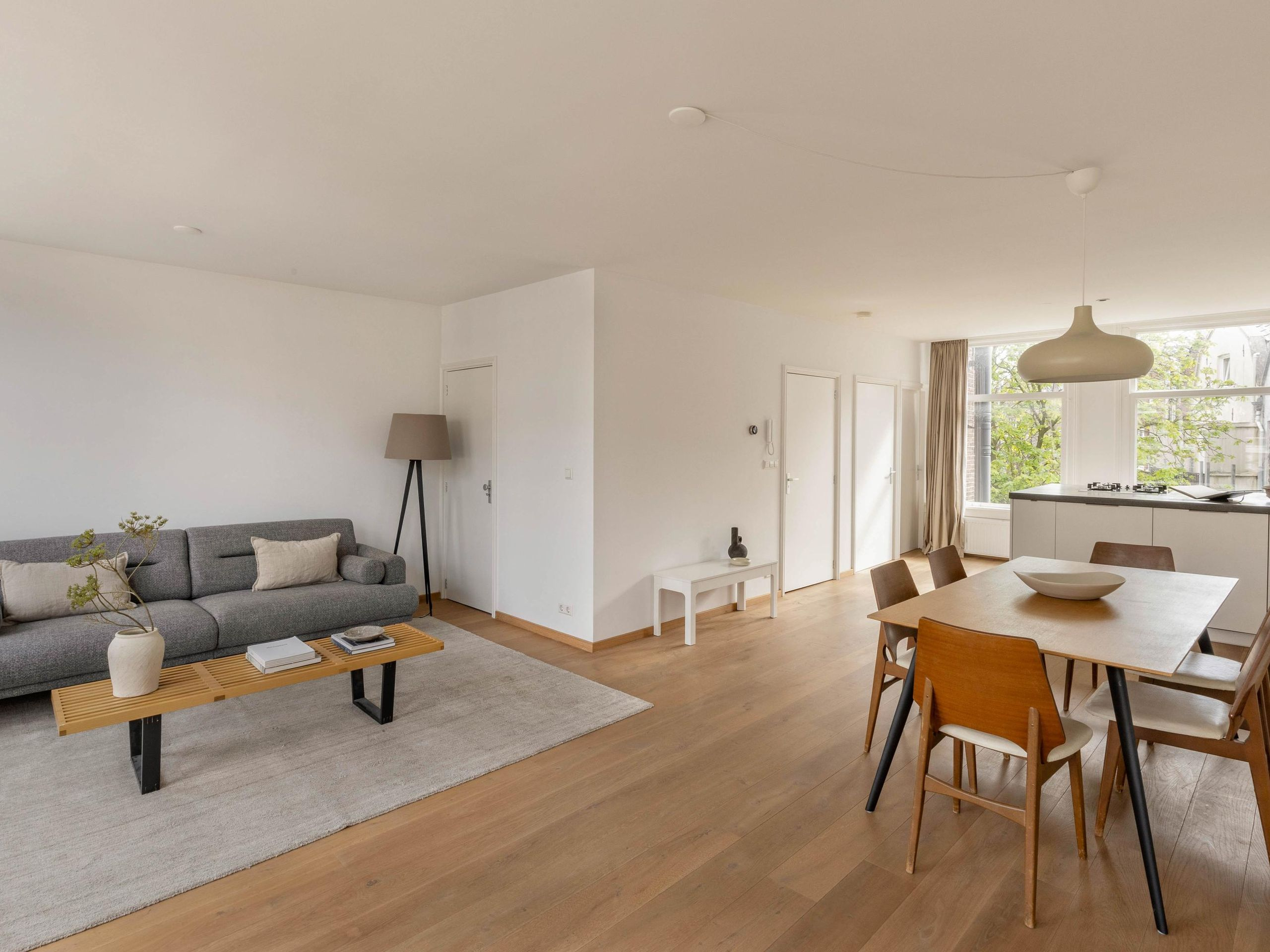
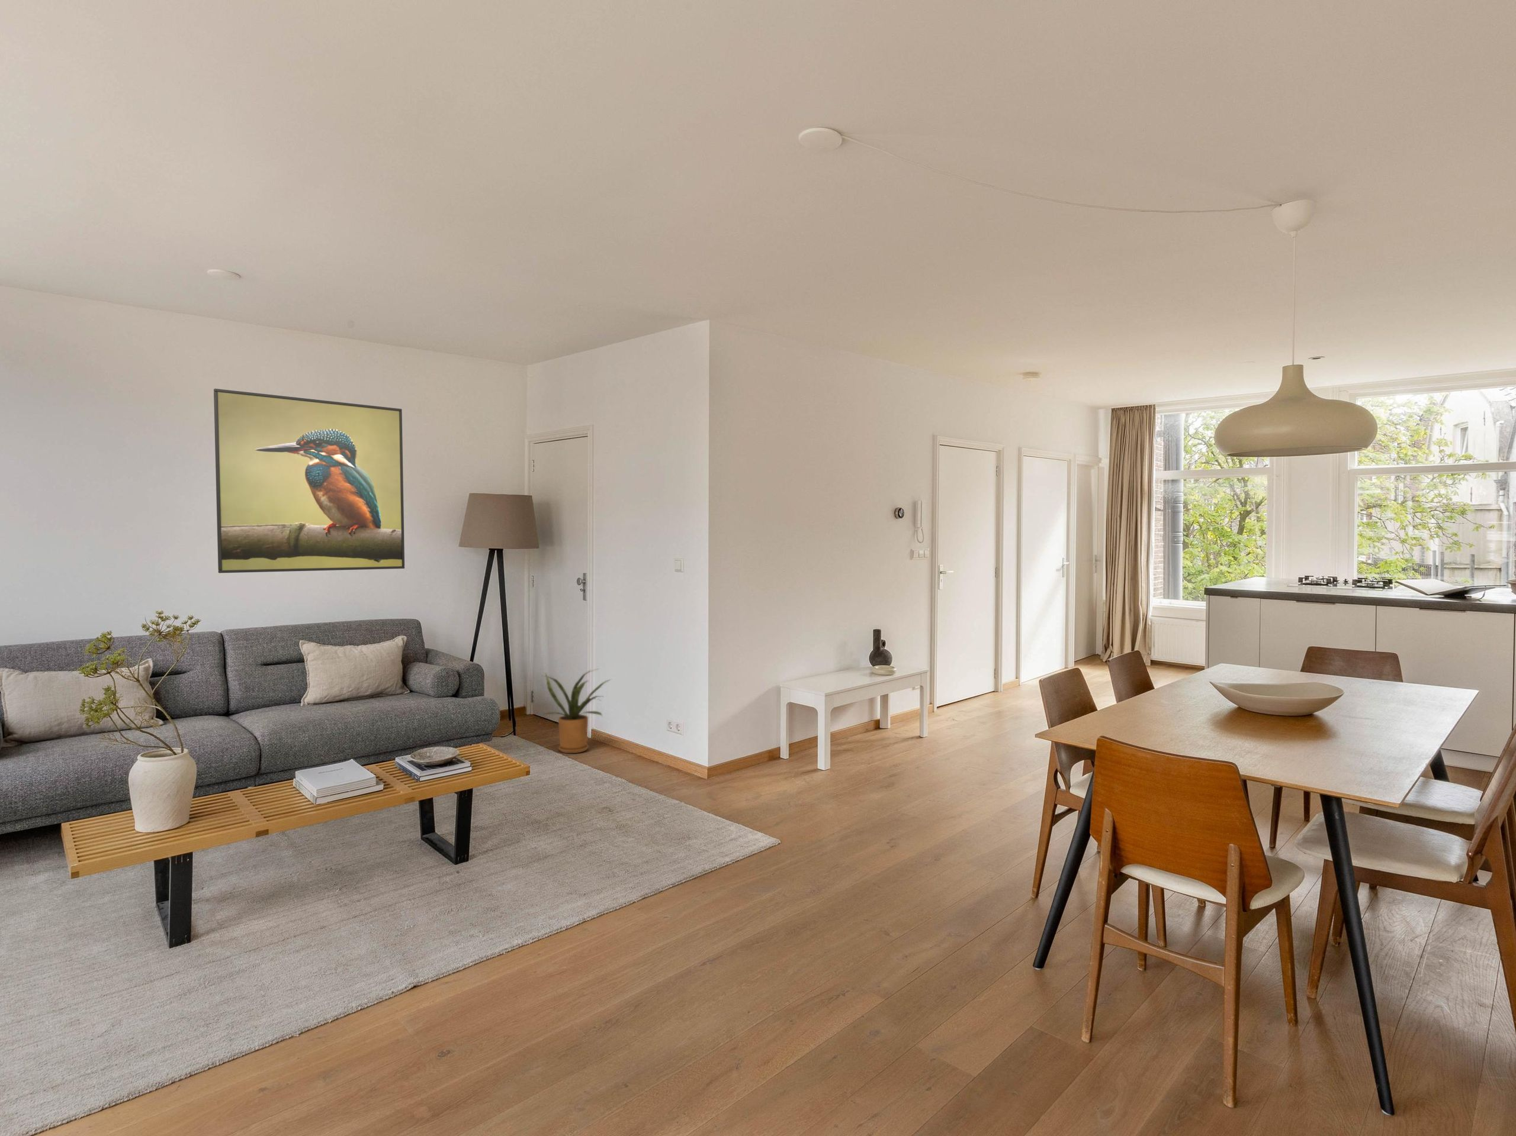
+ house plant (577, 708)
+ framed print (316, 486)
